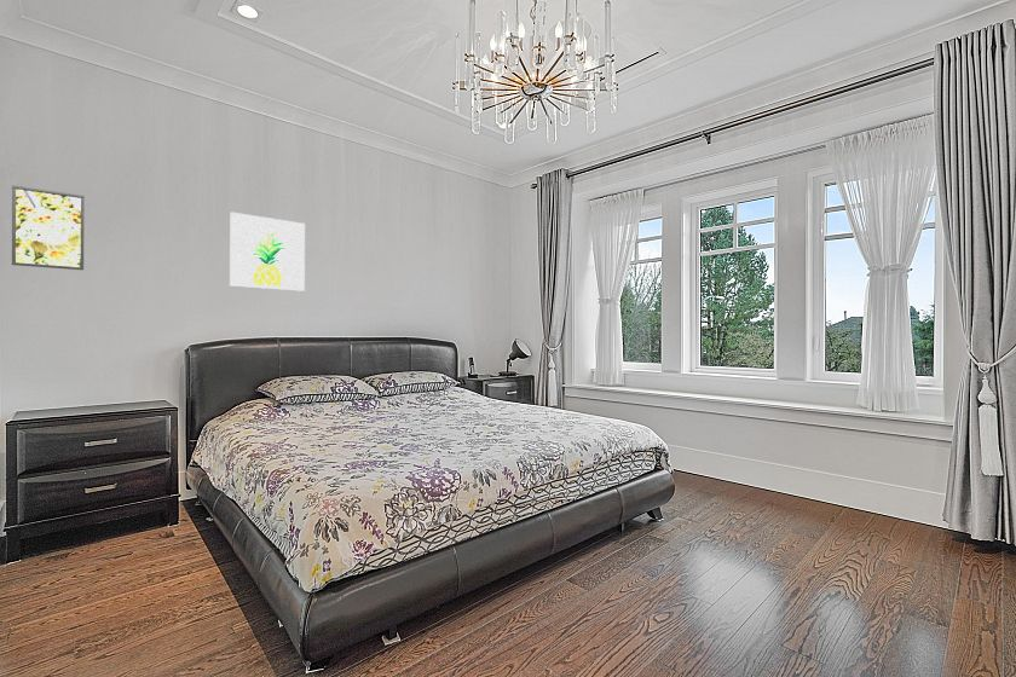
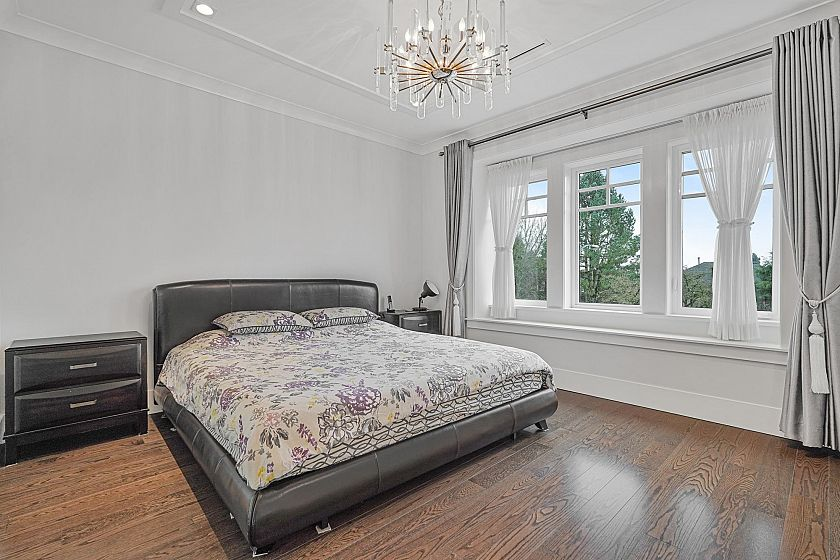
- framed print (48, 228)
- wall art (269, 253)
